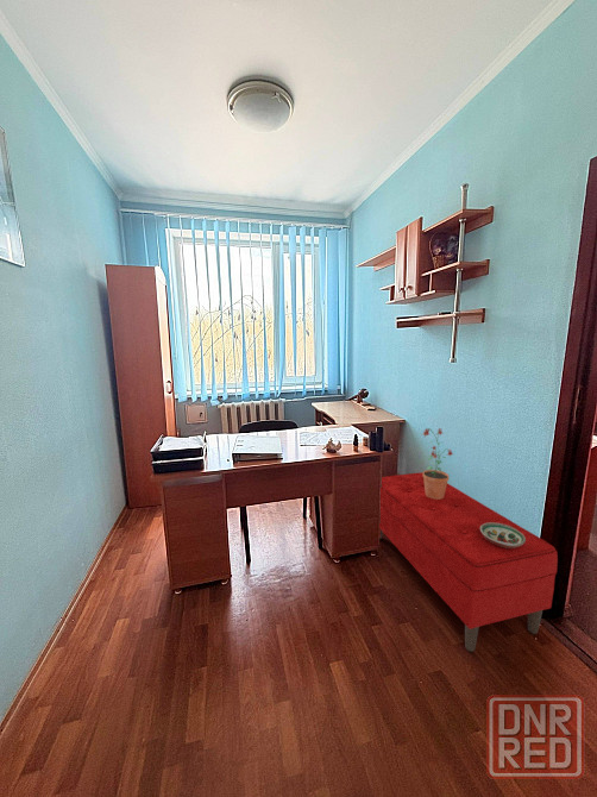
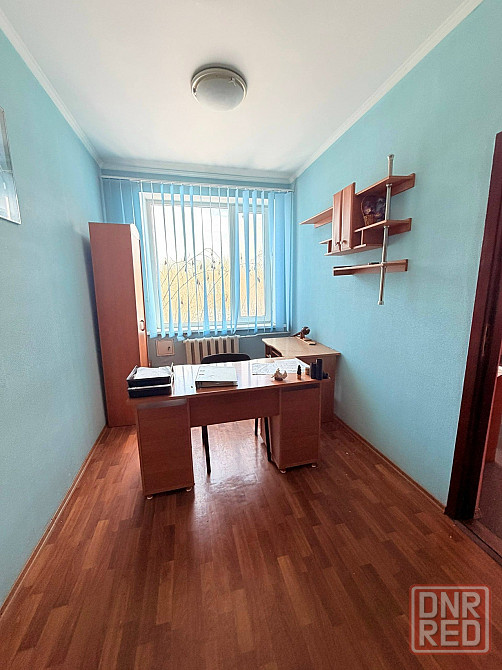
- decorative bowl (501, 536)
- bench (442, 541)
- potted plant (438, 463)
